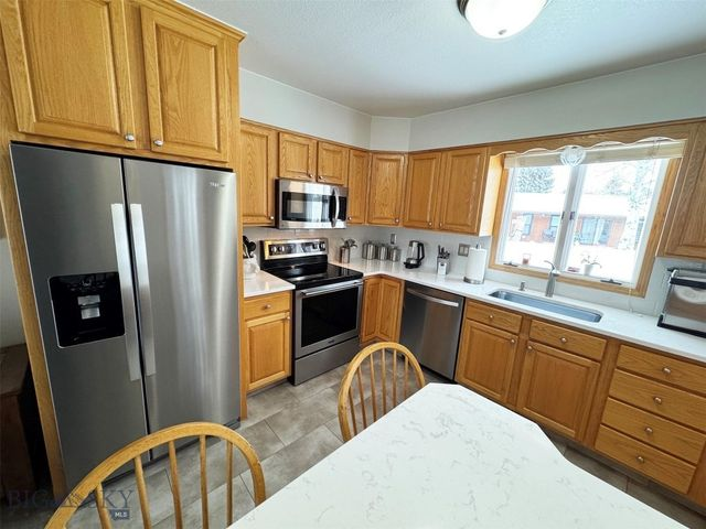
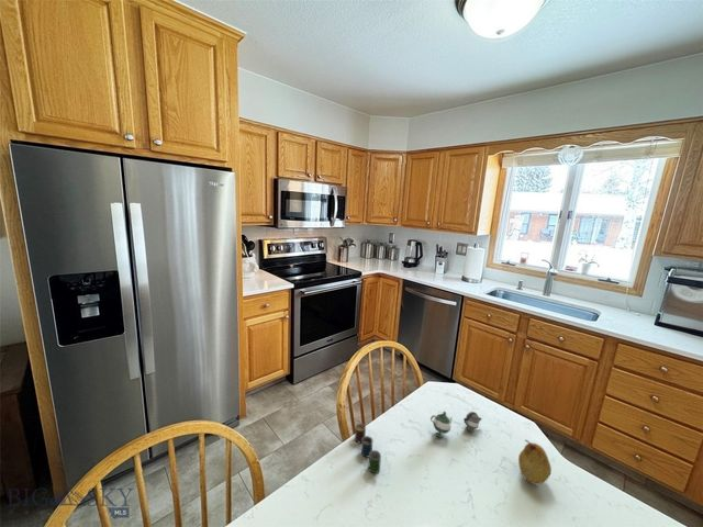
+ fruit (535, 459)
+ teapot (450, 421)
+ cup (368, 444)
